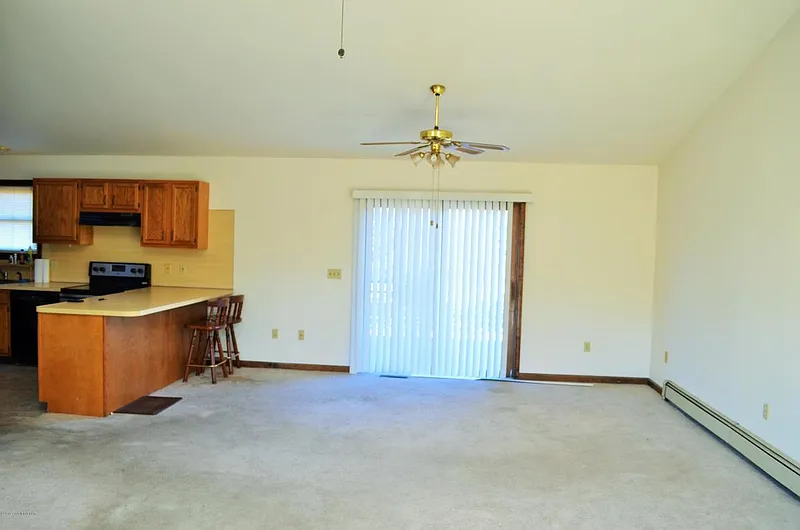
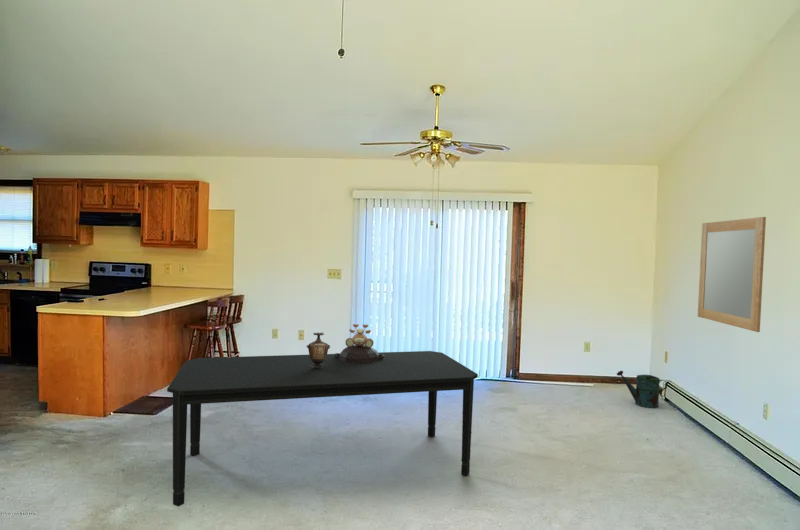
+ decorative bowl (359, 341)
+ dining table (327, 396)
+ vase (317, 348)
+ watering can (641, 388)
+ home mirror (728, 272)
